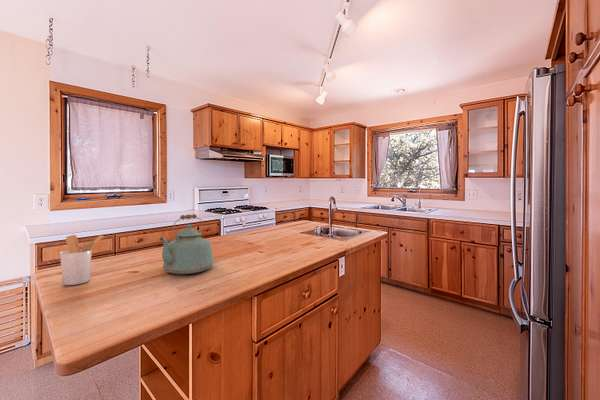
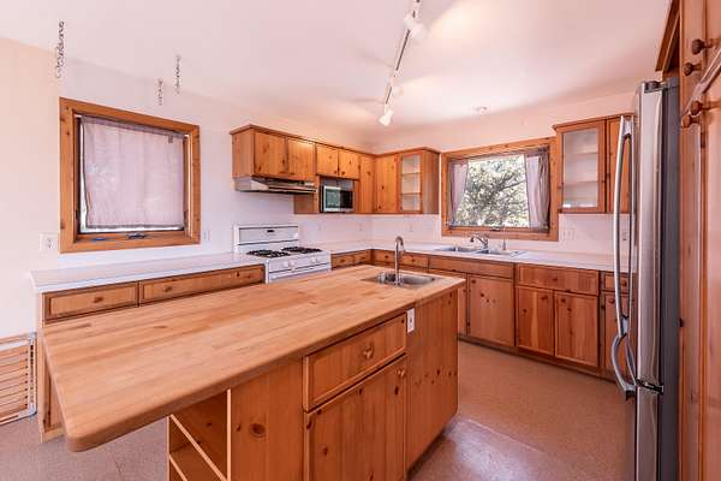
- utensil holder (84, 257)
- kettle (185, 242)
